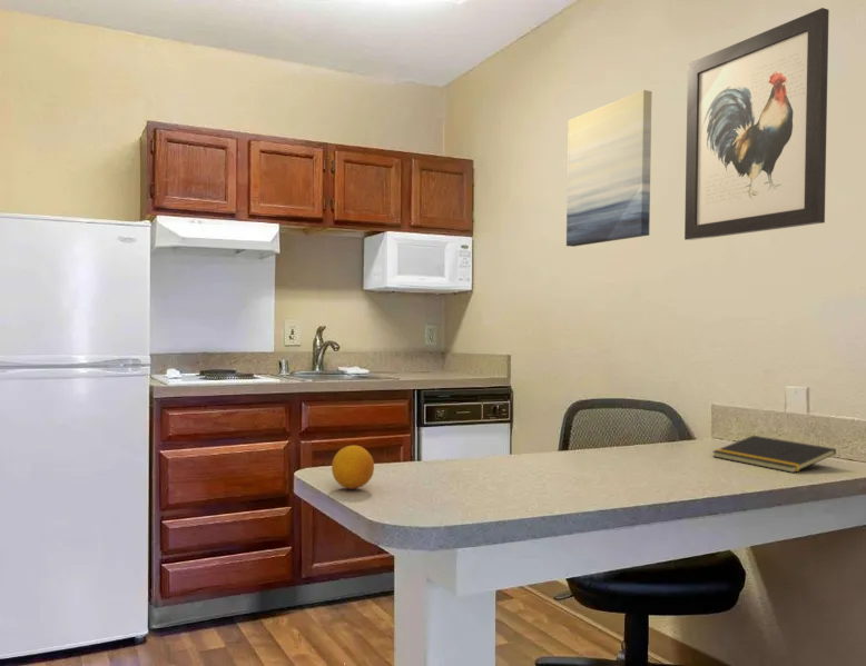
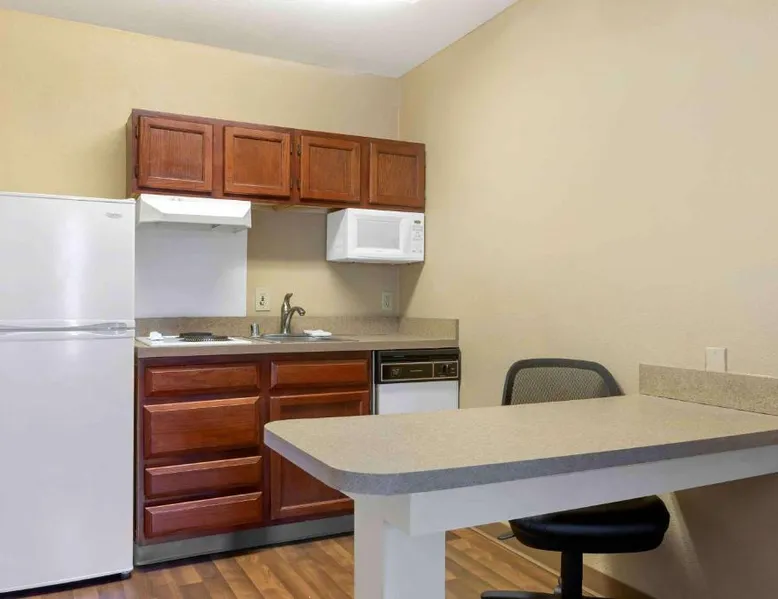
- fruit (352, 467)
- wall art (749, 136)
- wall art (606, 173)
- notepad (771, 453)
